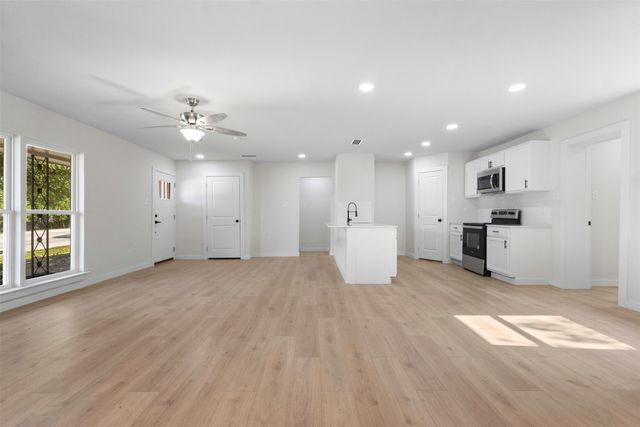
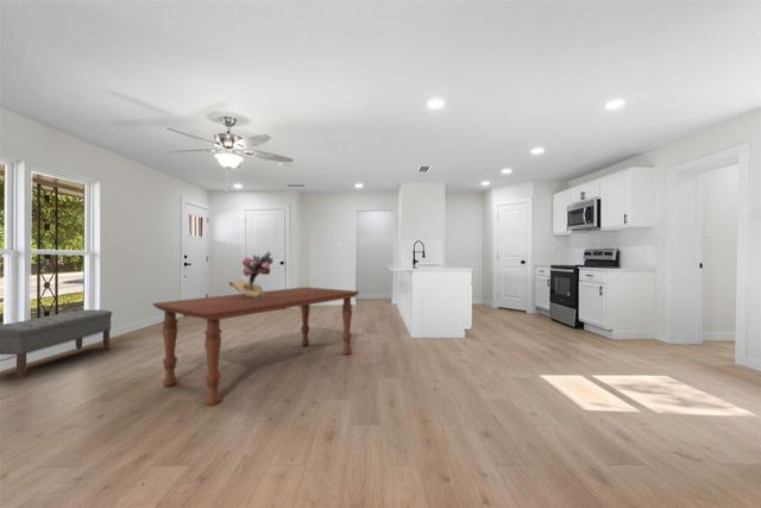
+ bouquet (251, 274)
+ dining table (269, 311)
+ bench (54, 339)
